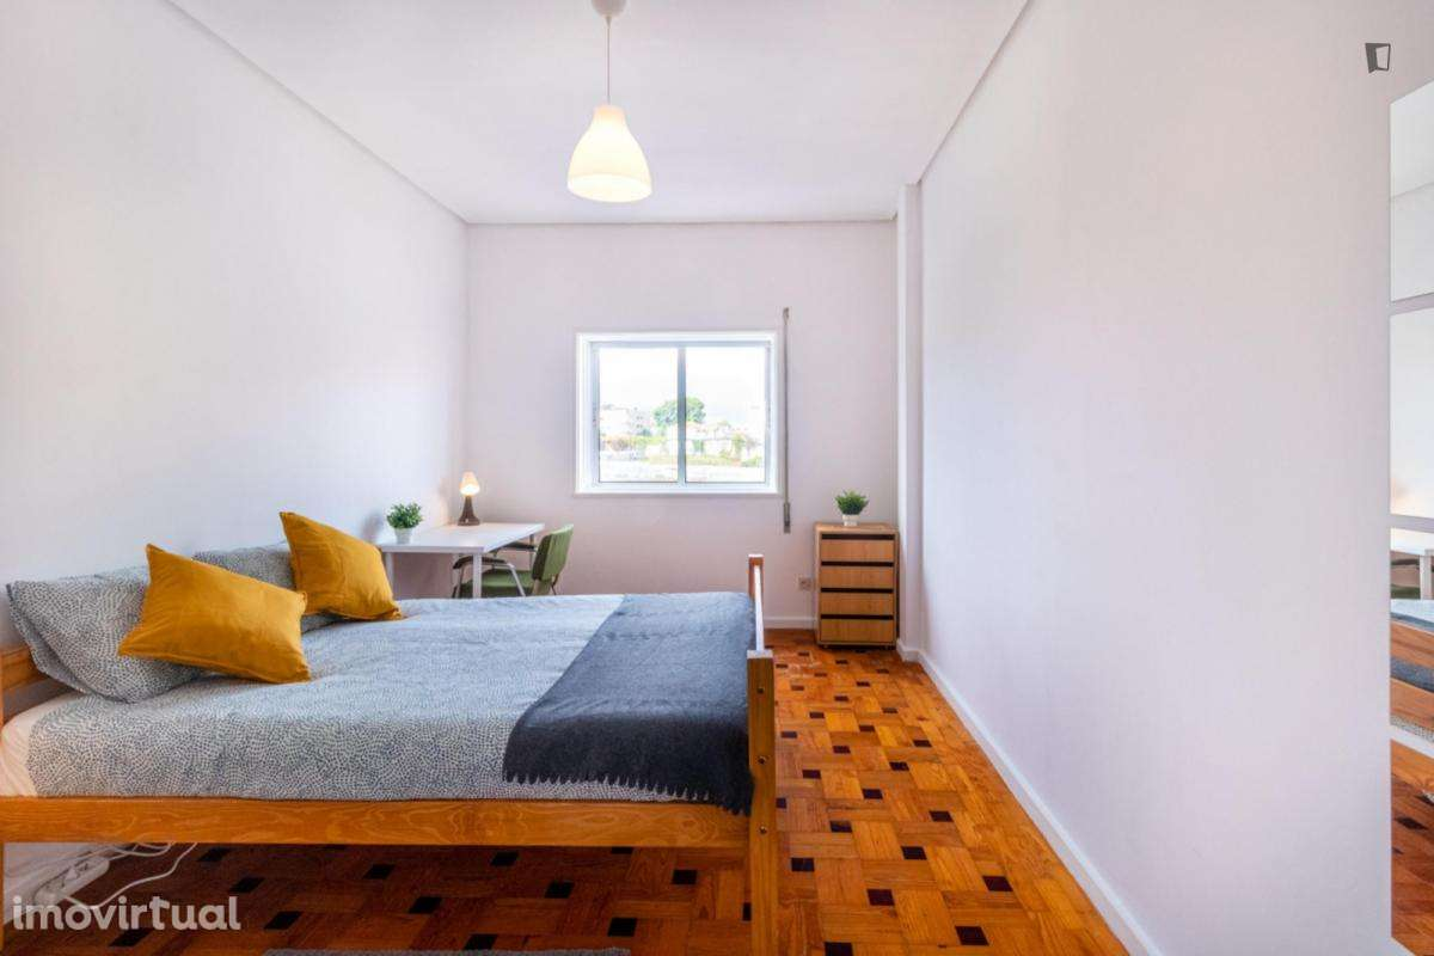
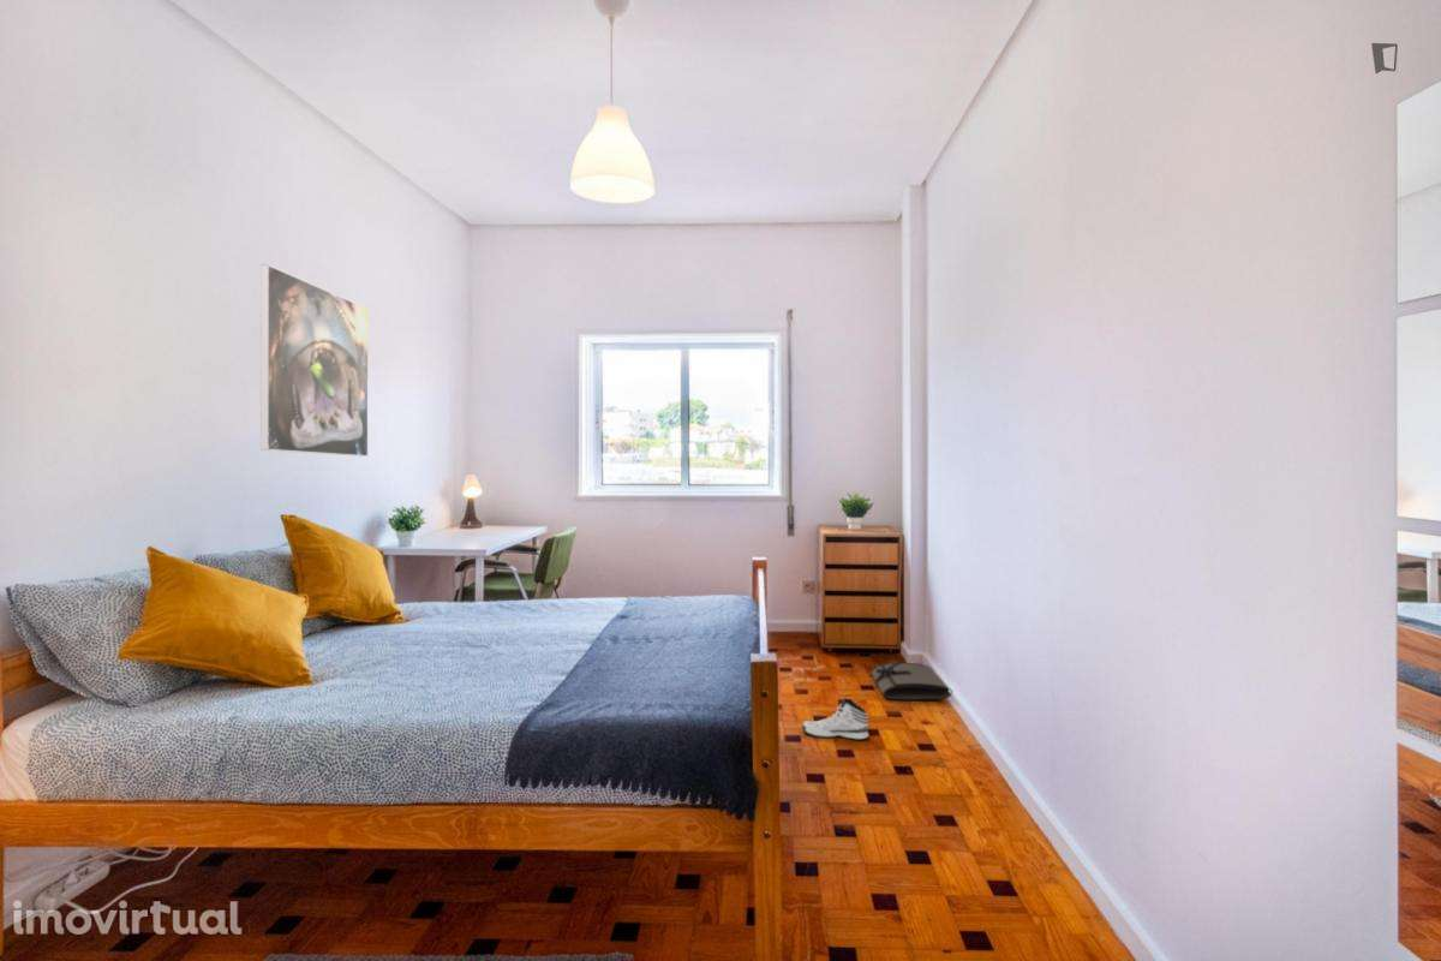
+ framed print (319, 371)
+ sneaker (835, 716)
+ tool roll (908, 674)
